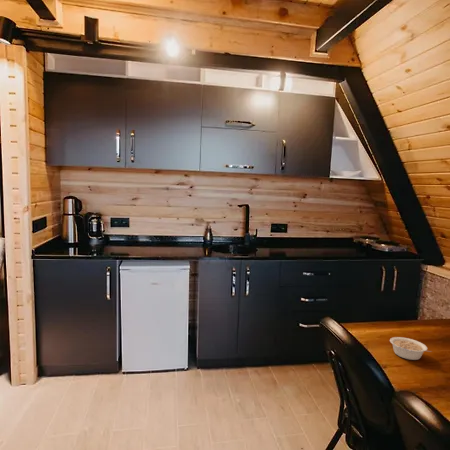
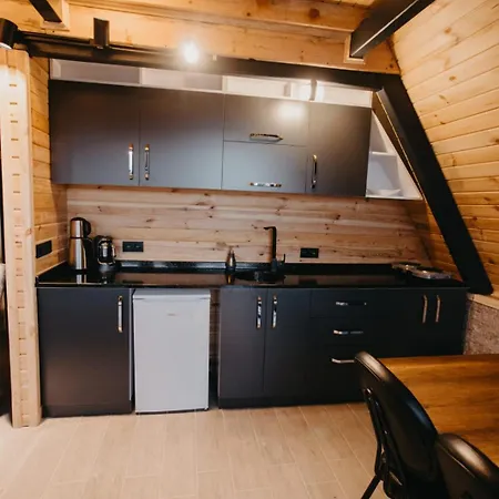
- legume (409, 348)
